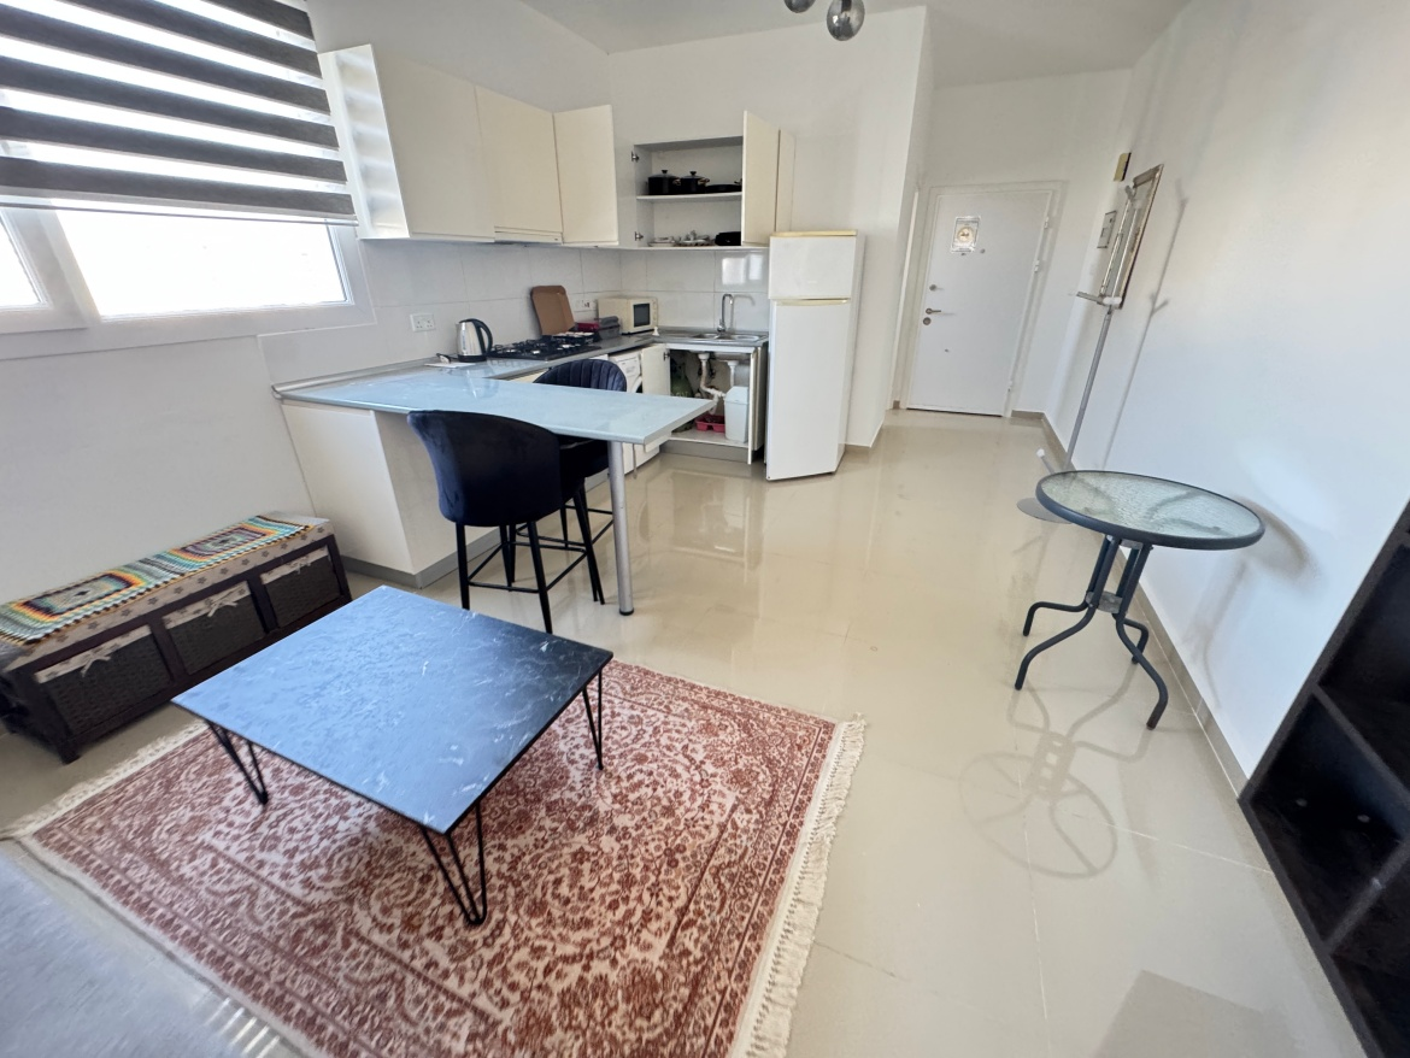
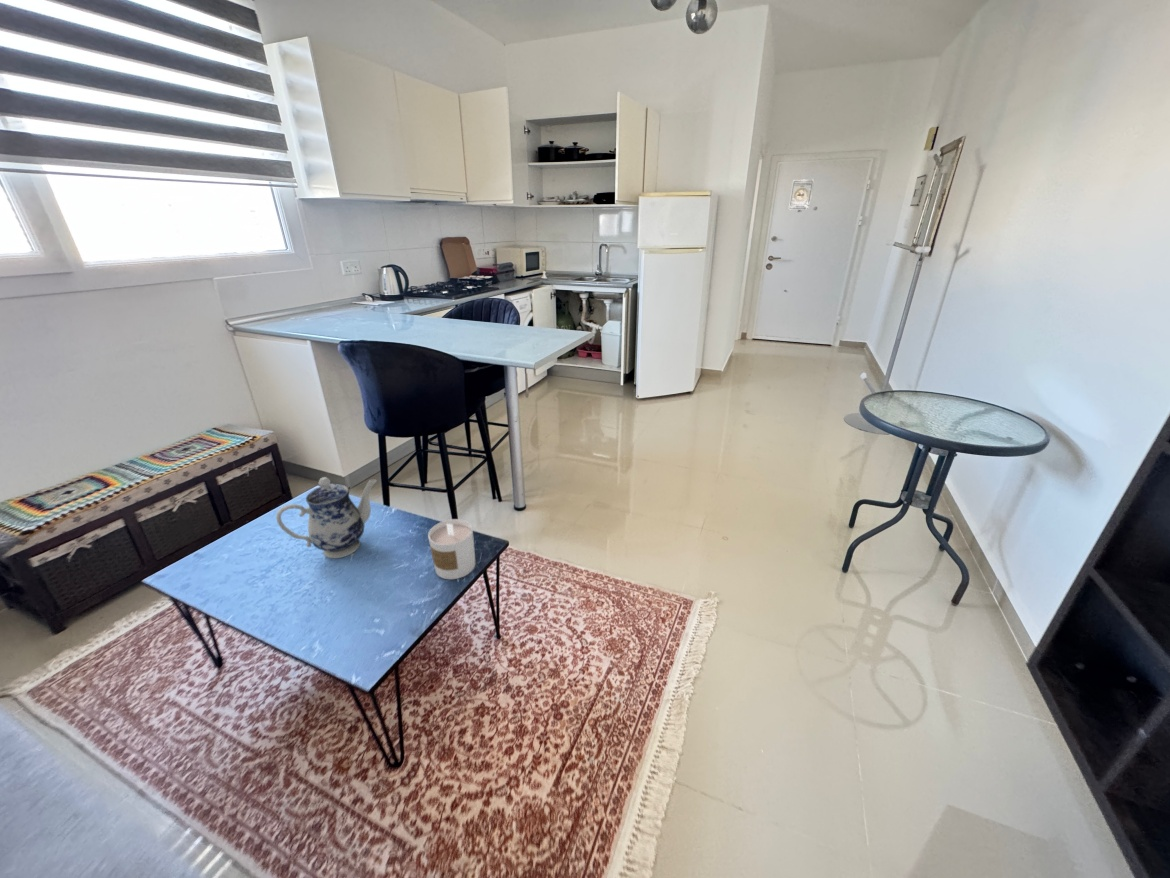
+ teapot (333, 514)
+ candle (452, 545)
